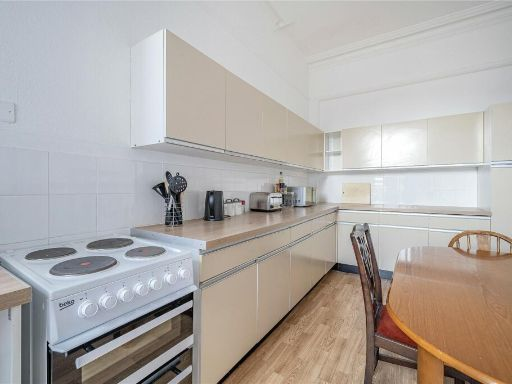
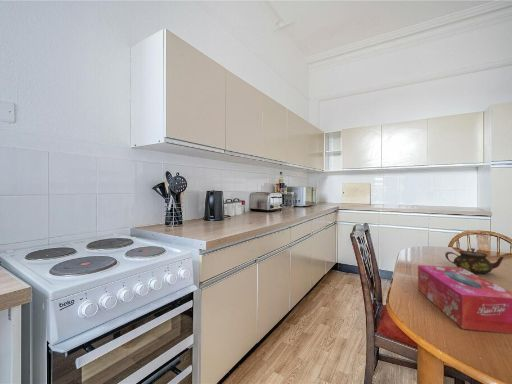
+ tissue box (461, 293)
+ teapot (473, 259)
